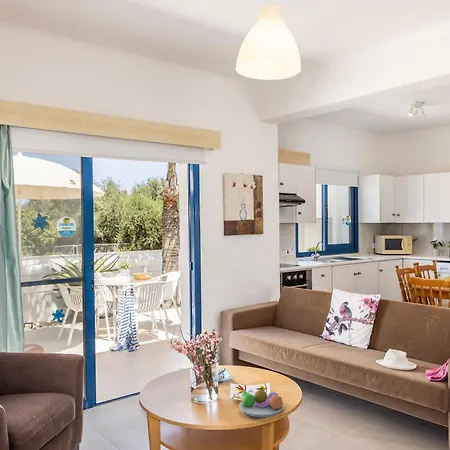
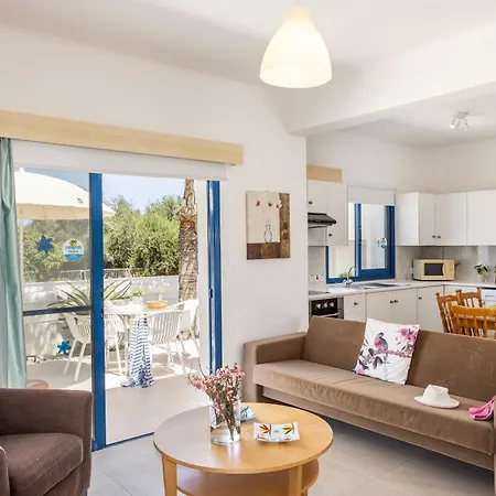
- fruit bowl (260, 400)
